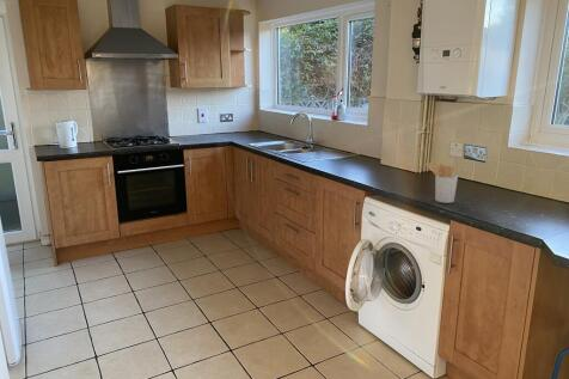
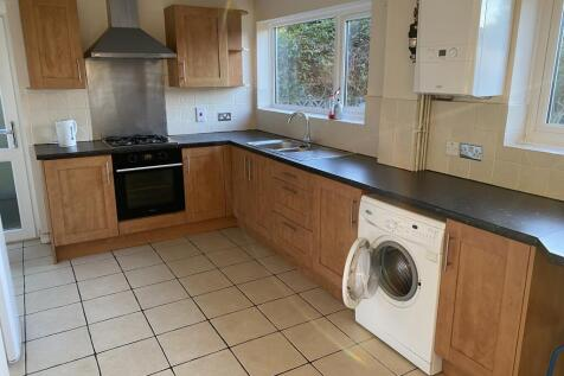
- utensil holder (440, 181)
